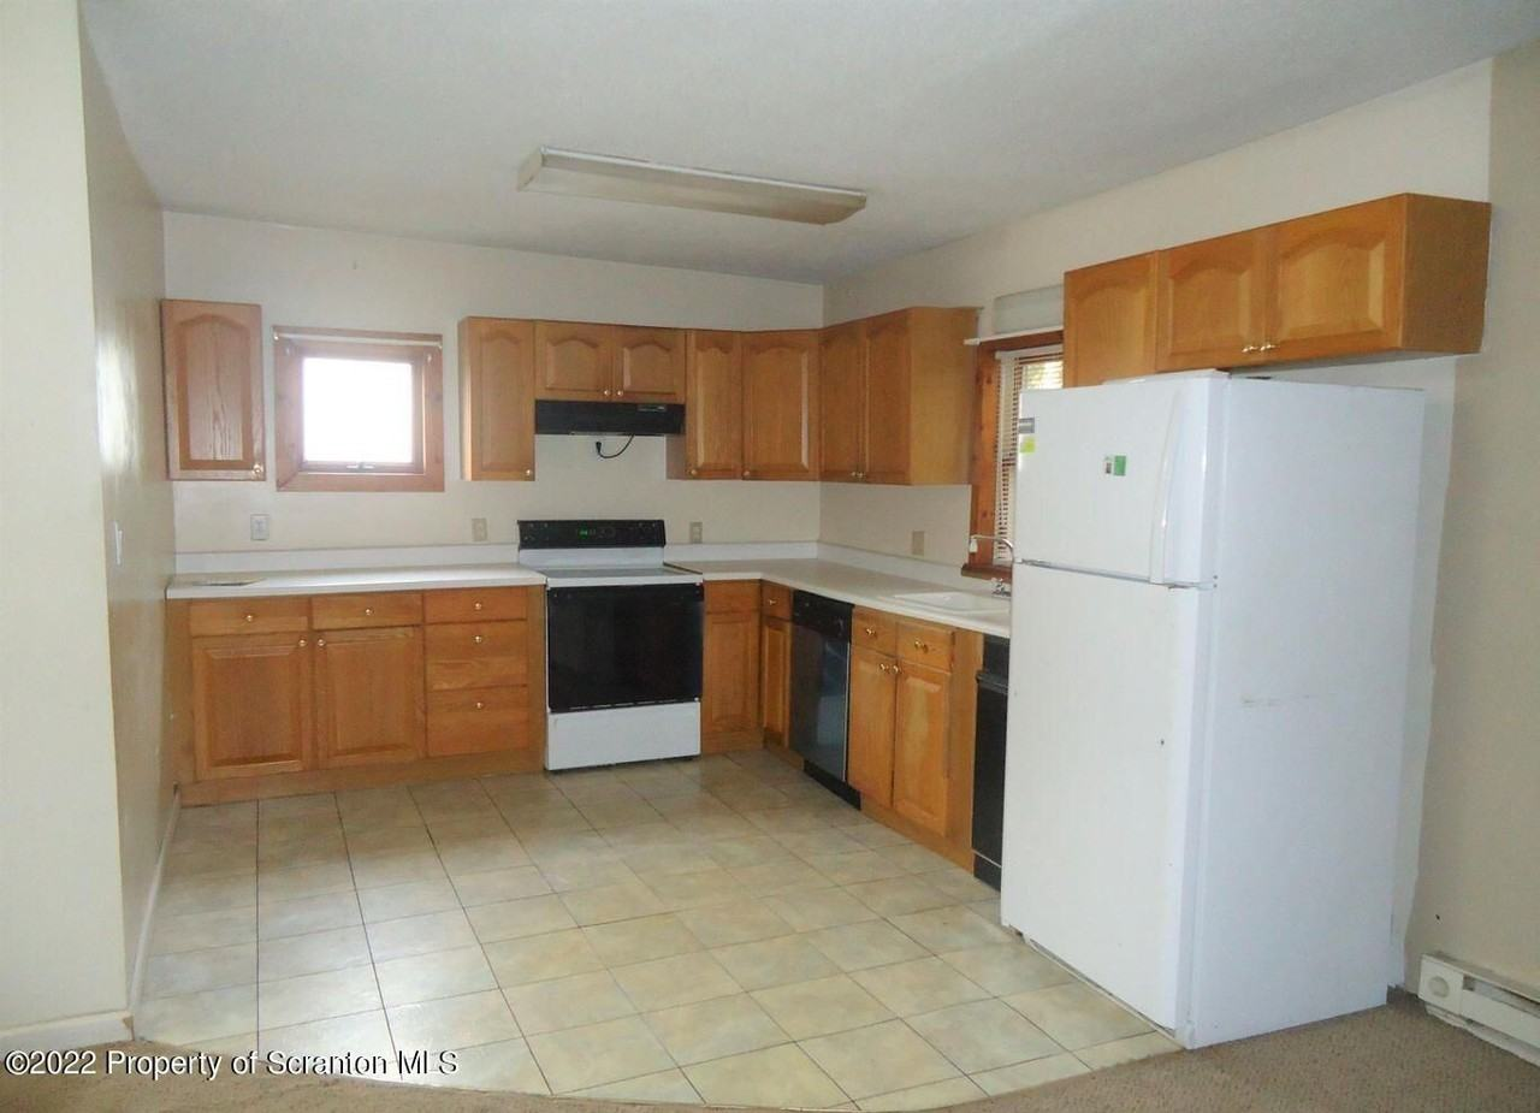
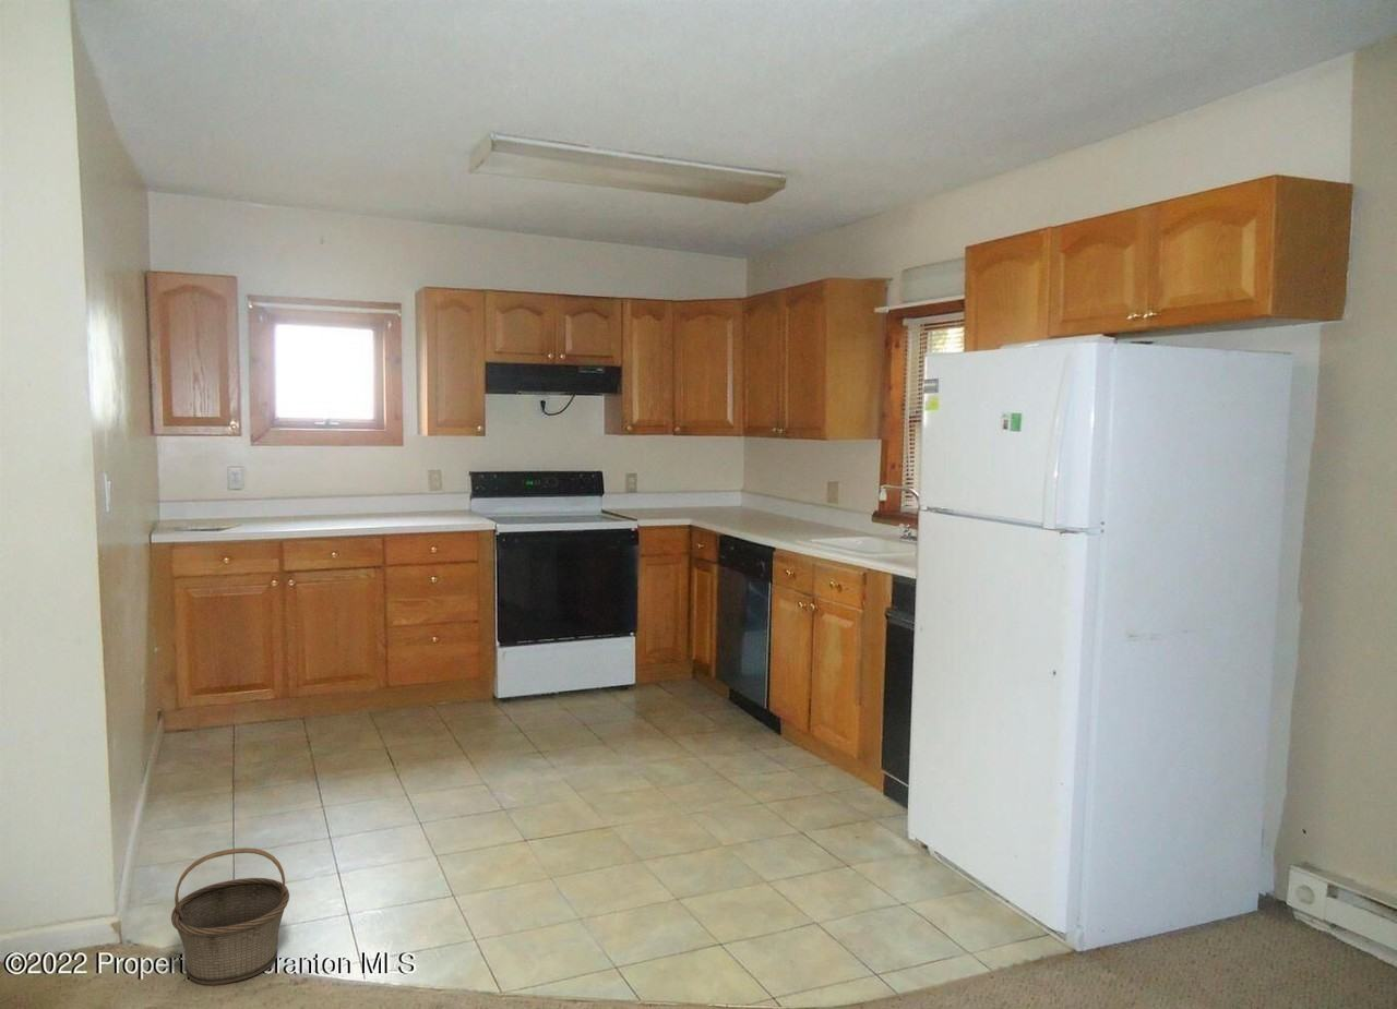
+ basket (231, 906)
